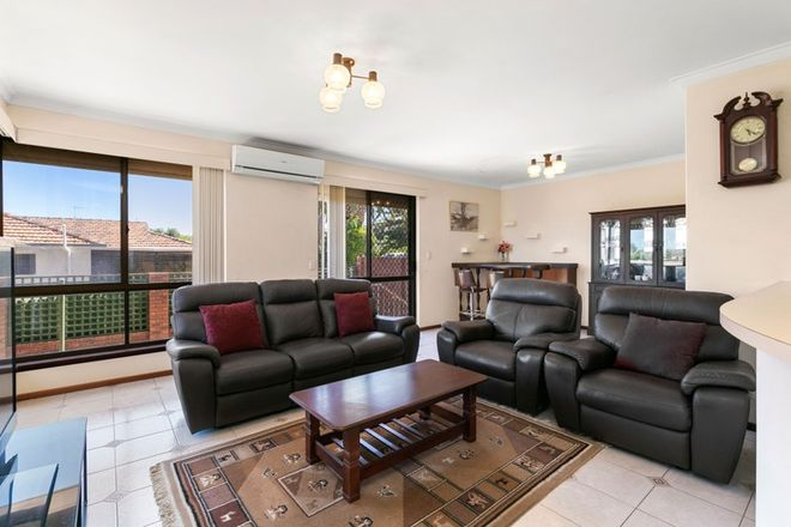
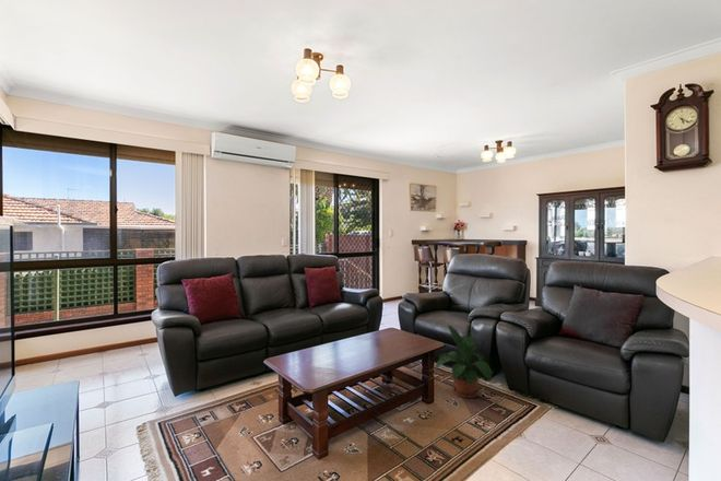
+ potted plant (465, 359)
